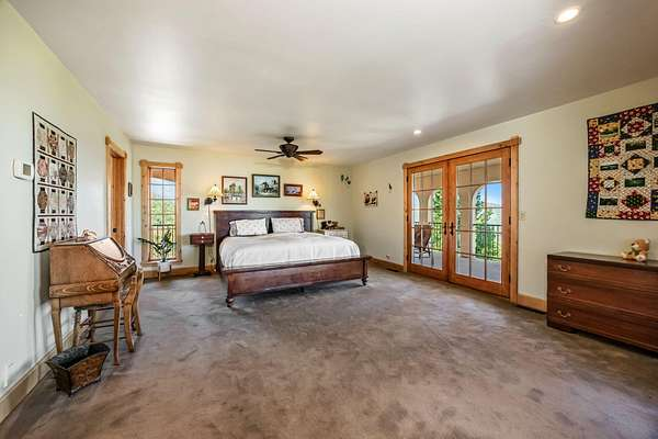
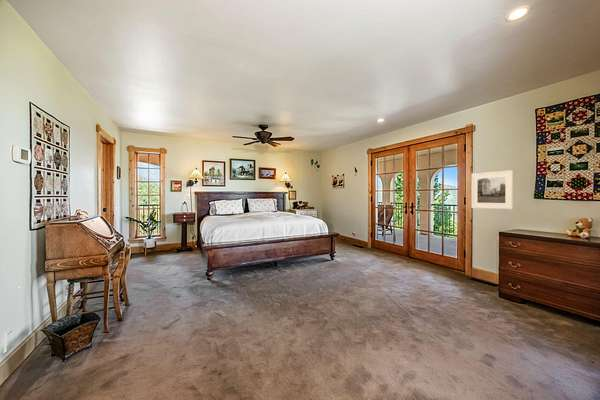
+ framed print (491, 190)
